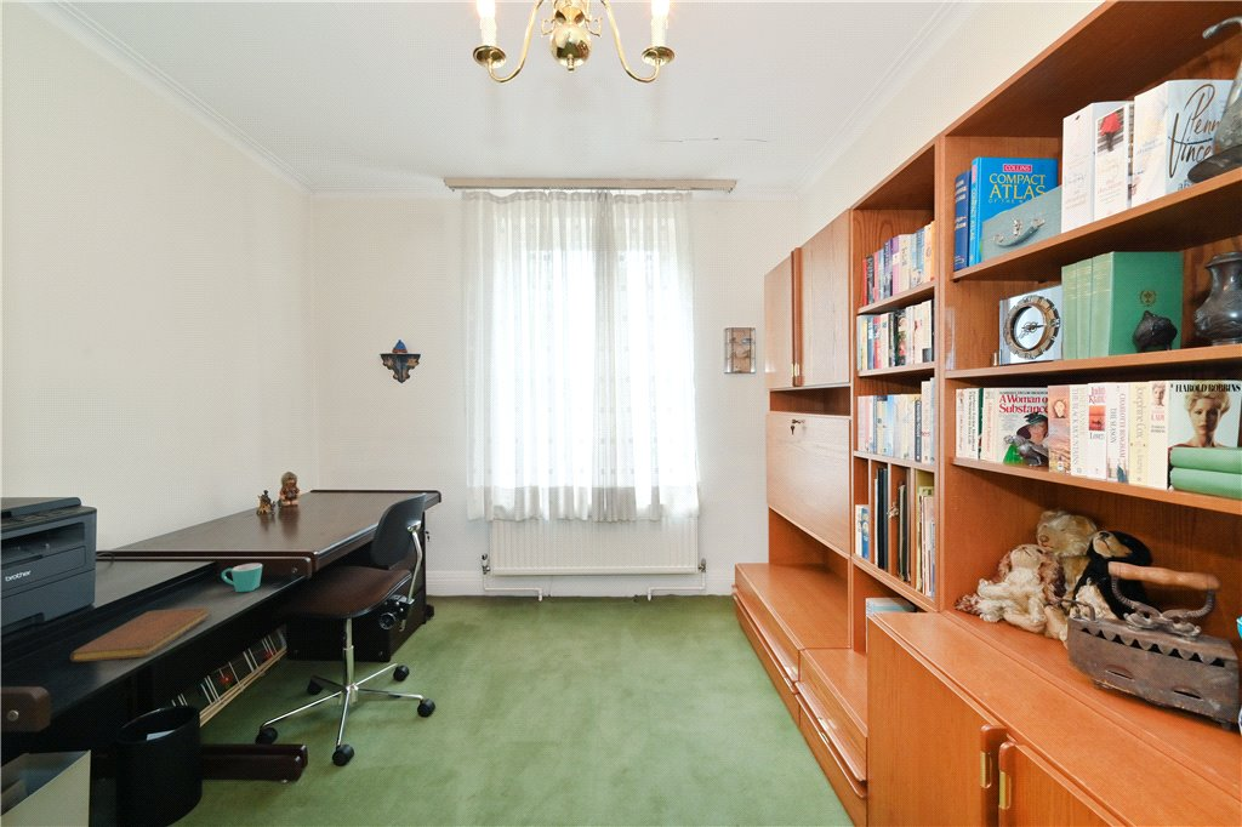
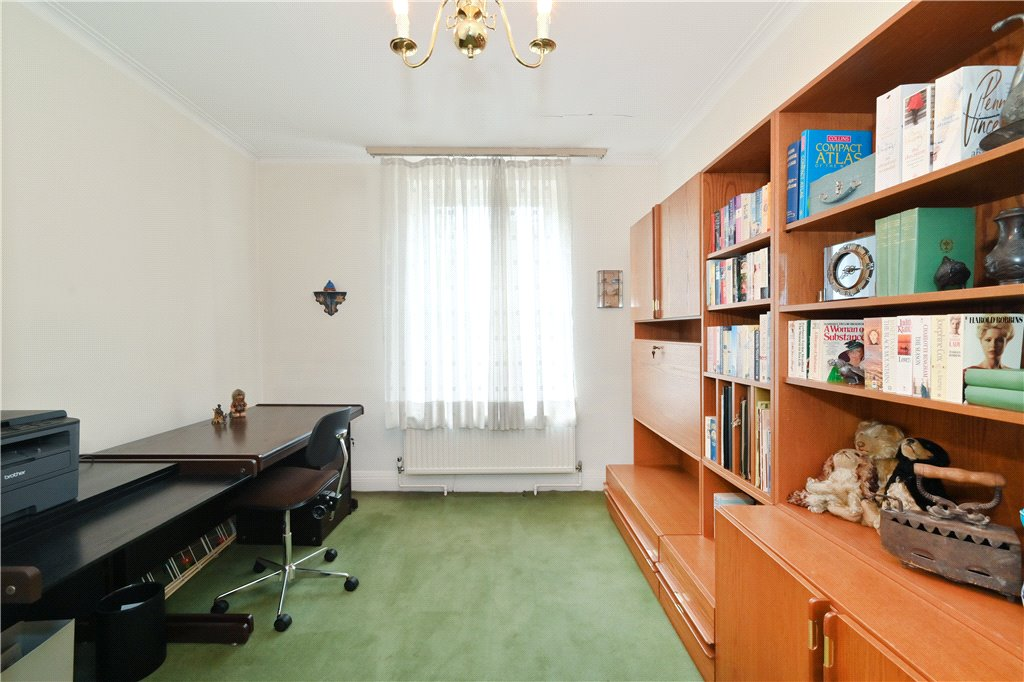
- notebook (147, 632)
- mug (241, 577)
